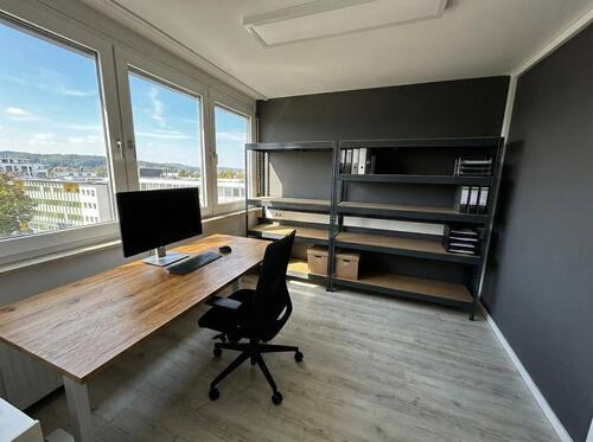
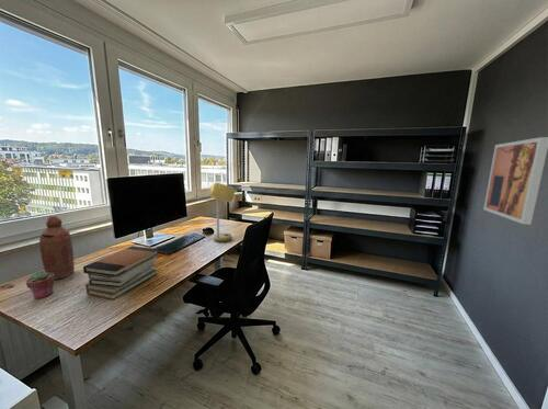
+ desk lamp (218, 211)
+ wall art (511, 180)
+ potted succulent (41, 282)
+ book stack (125, 270)
+ bottle (56, 246)
